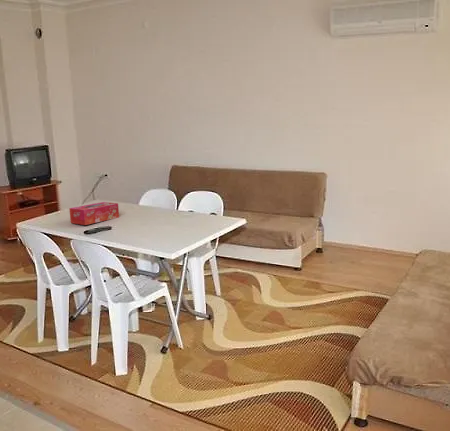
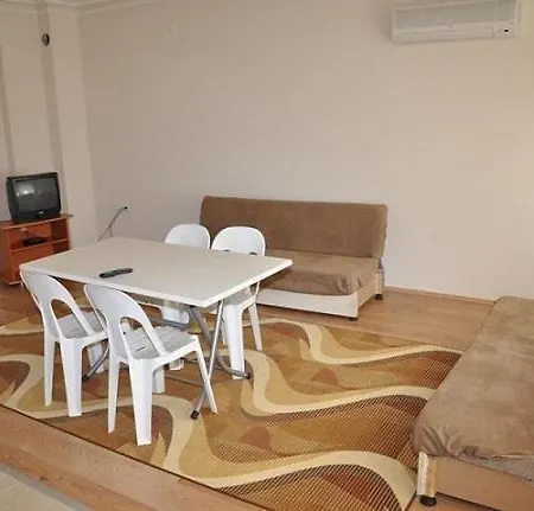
- tissue box (94, 212)
